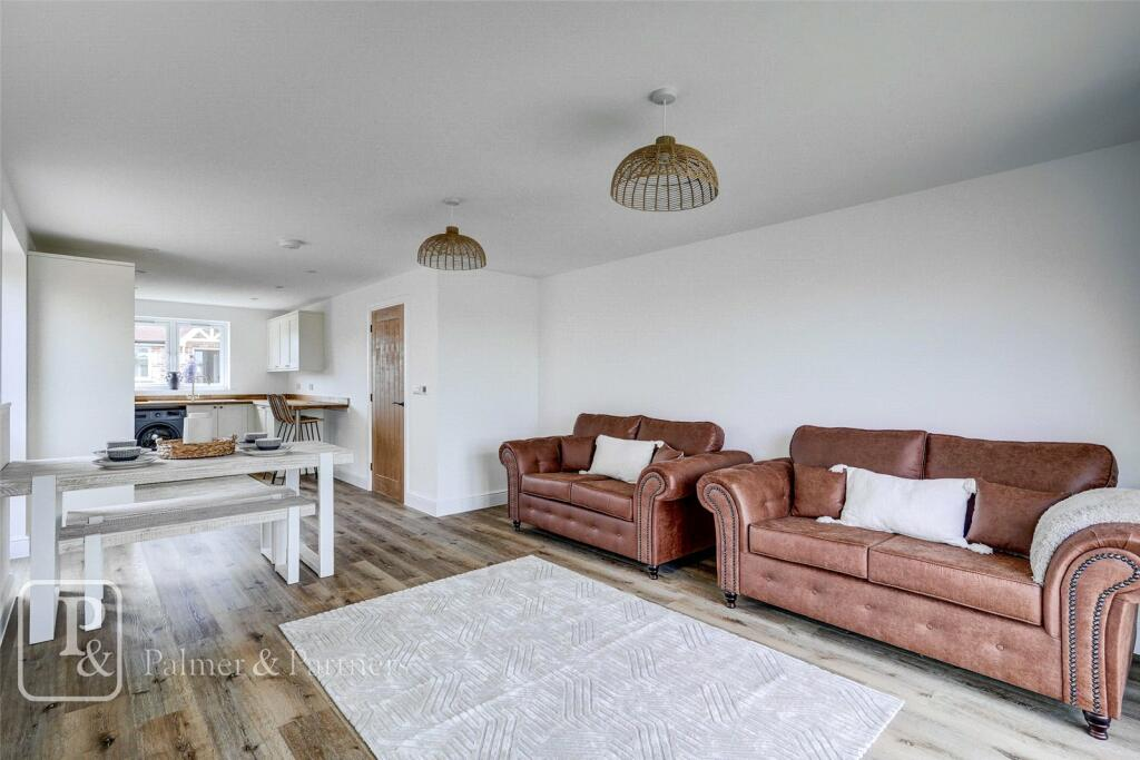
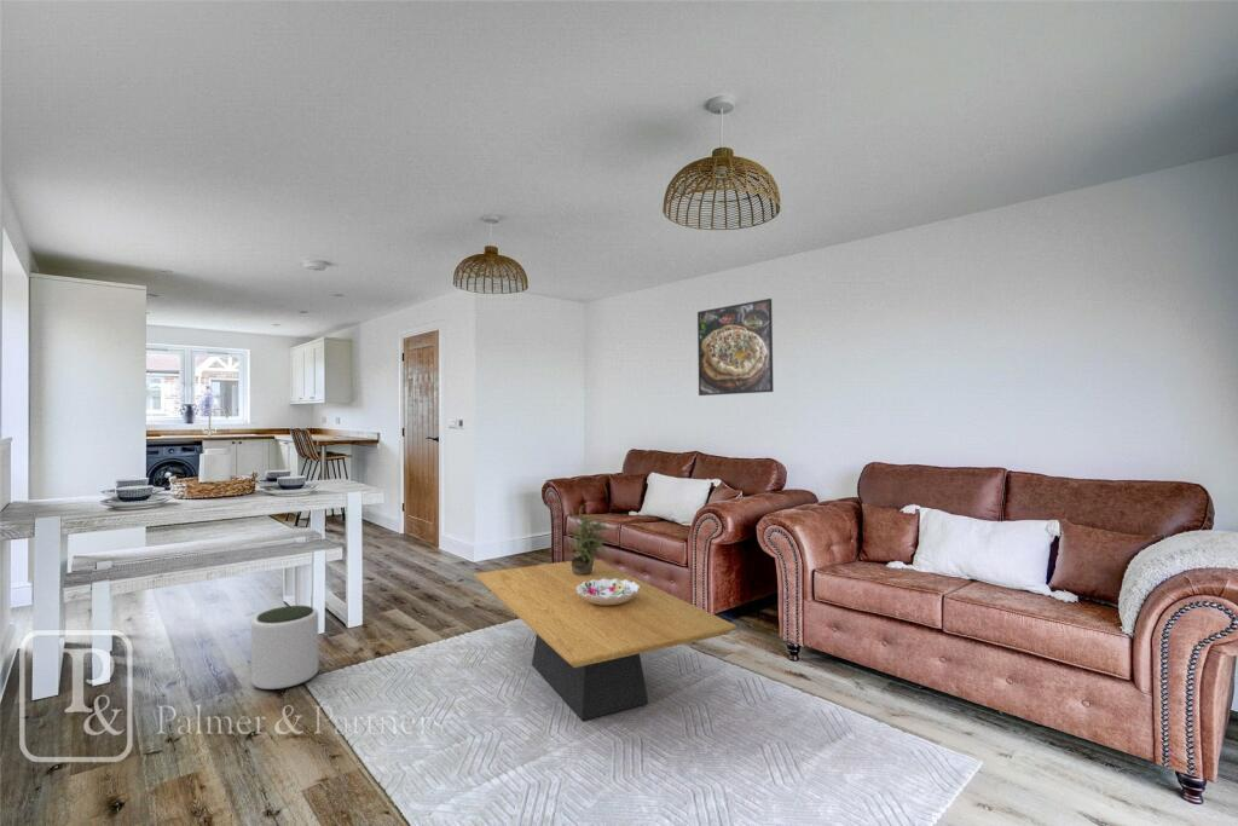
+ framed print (733, 350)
+ plant pot (285, 646)
+ coffee table (585, 639)
+ decorative bowl (608, 593)
+ potted plant (586, 538)
